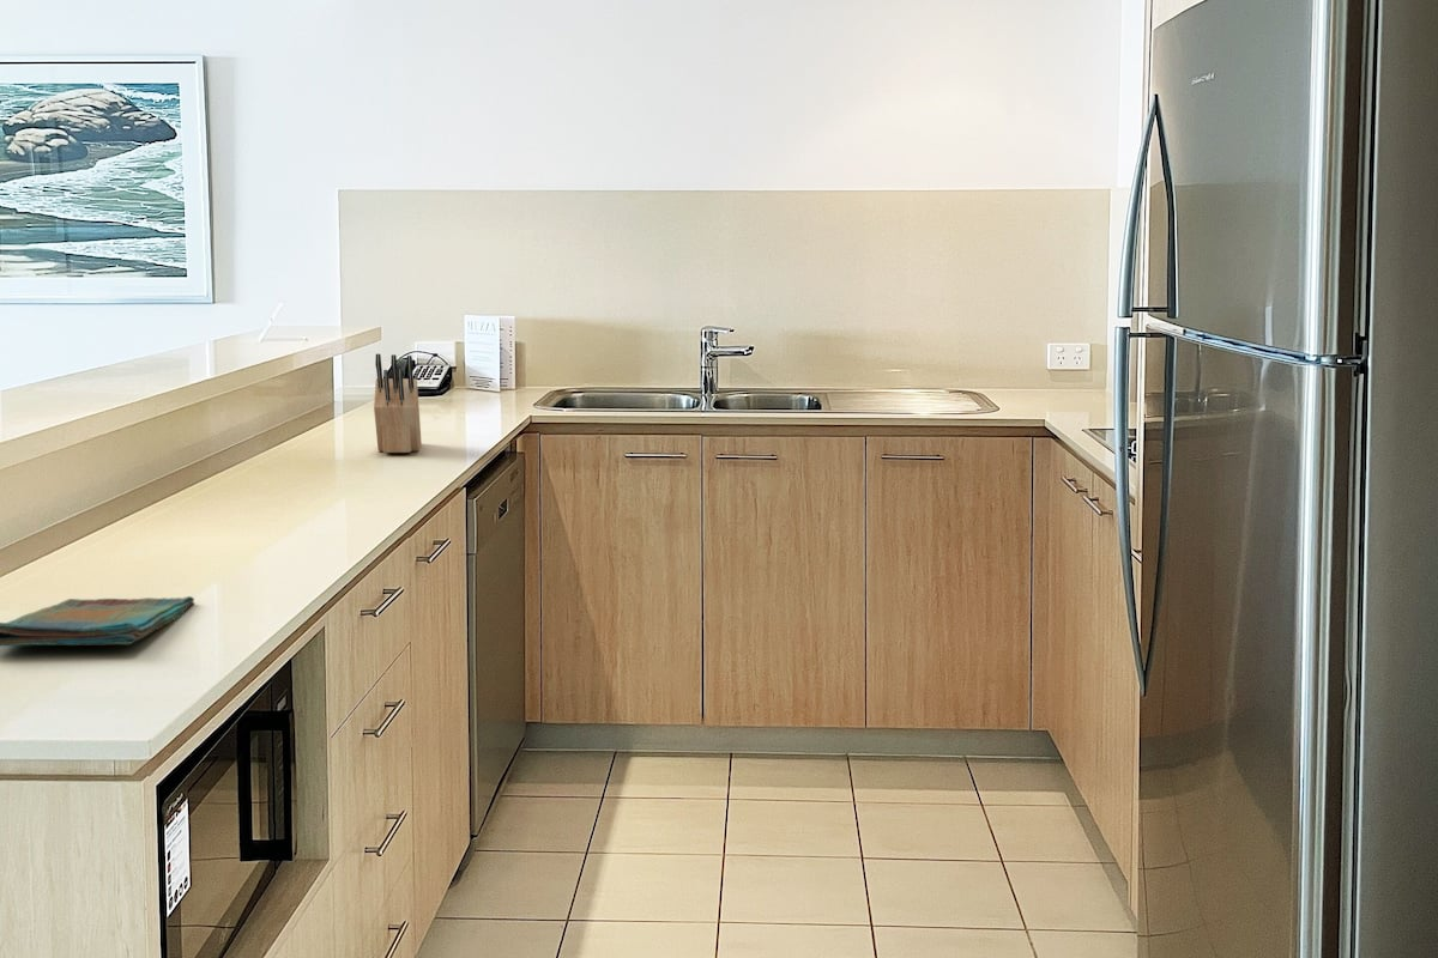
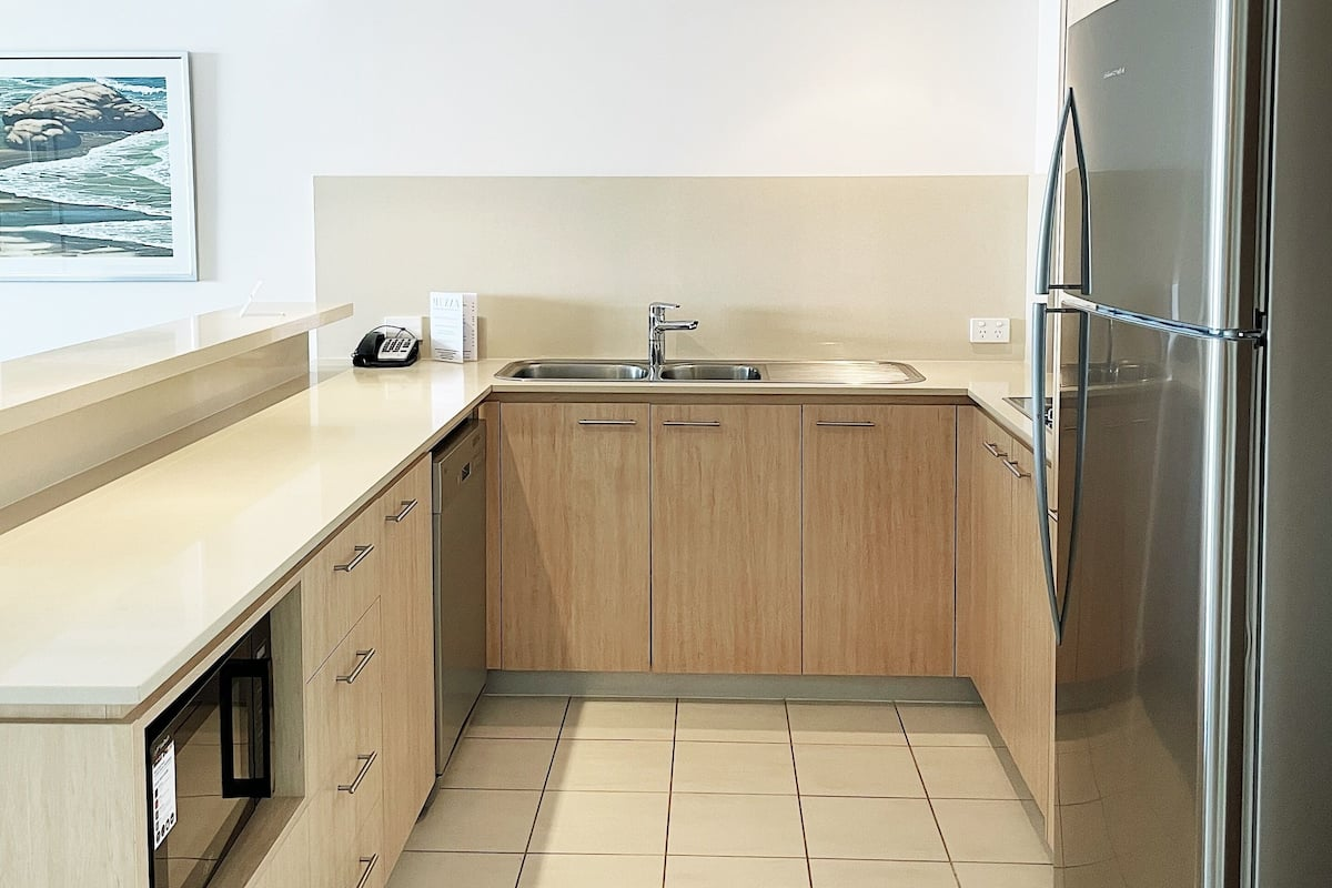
- dish towel (95, 617)
- knife block (397, 402)
